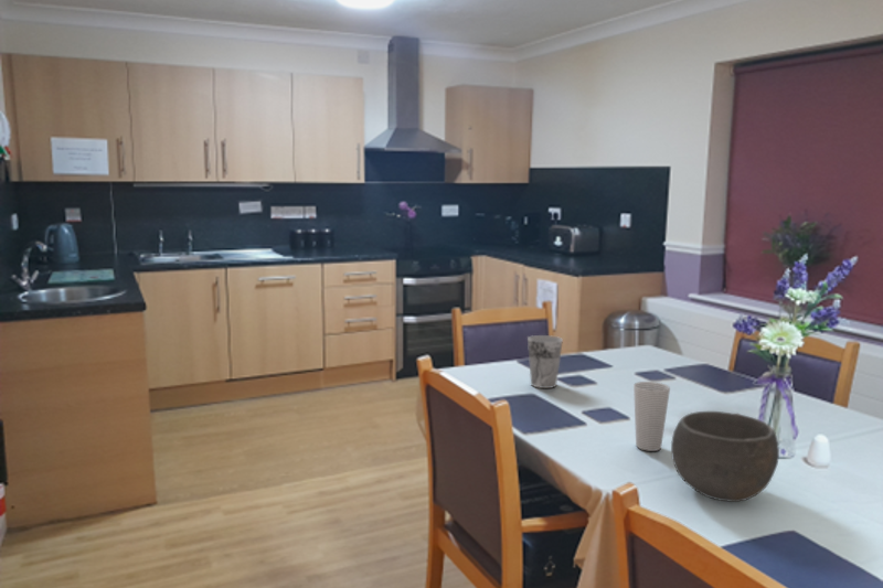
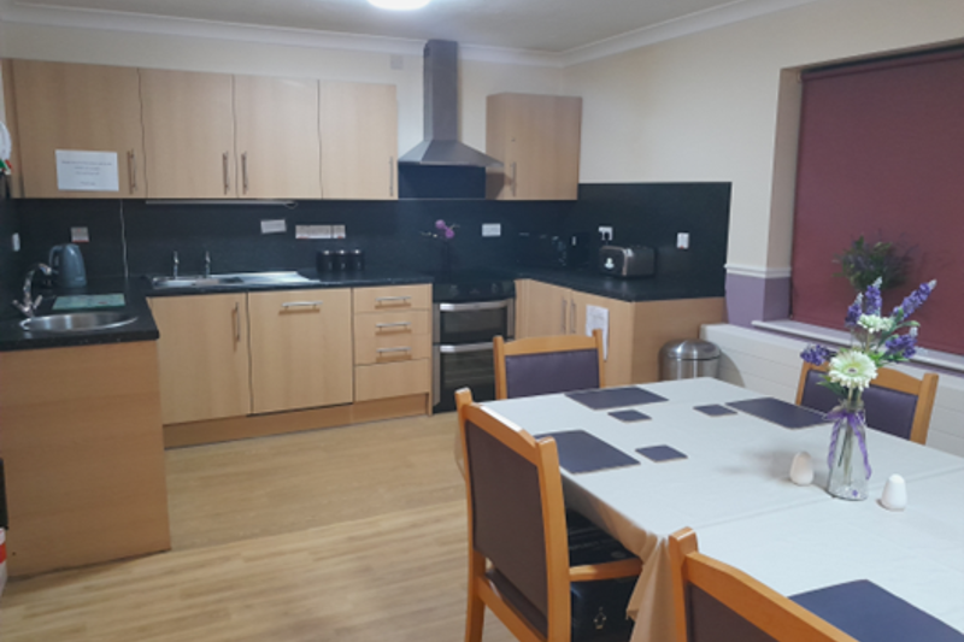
- bowl (722, 458)
- cup (544, 362)
- cup (650, 416)
